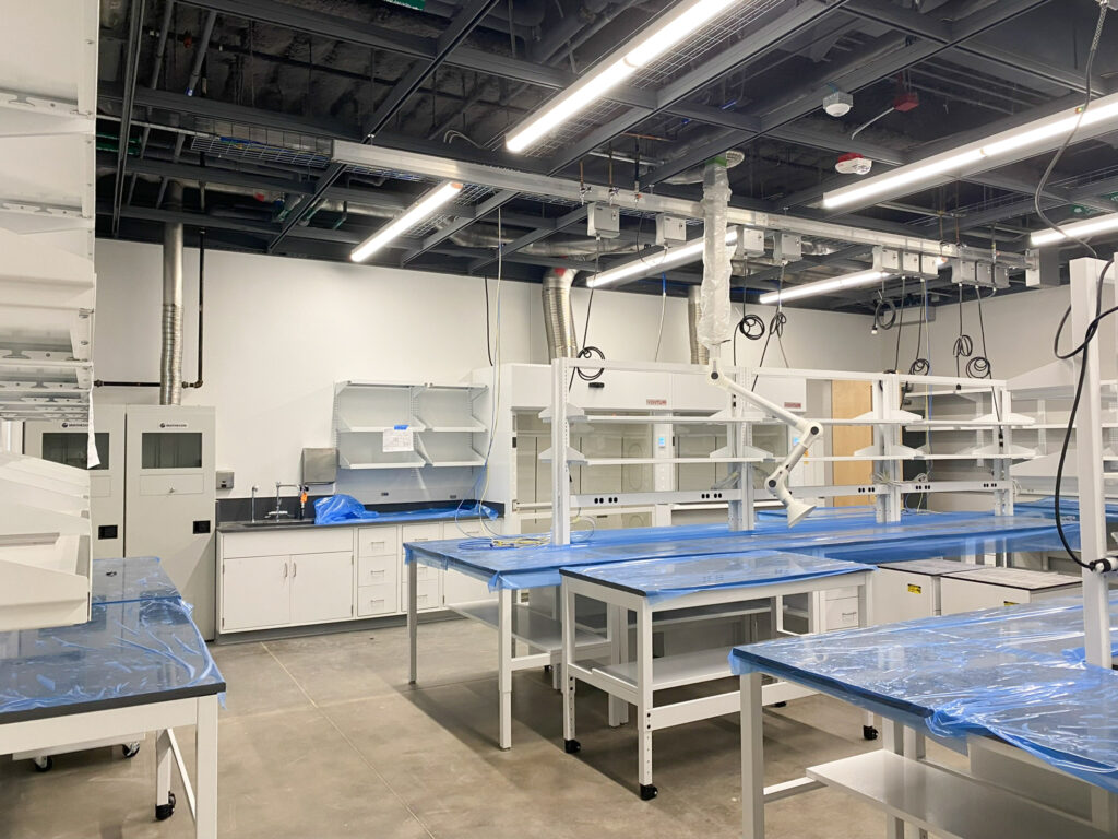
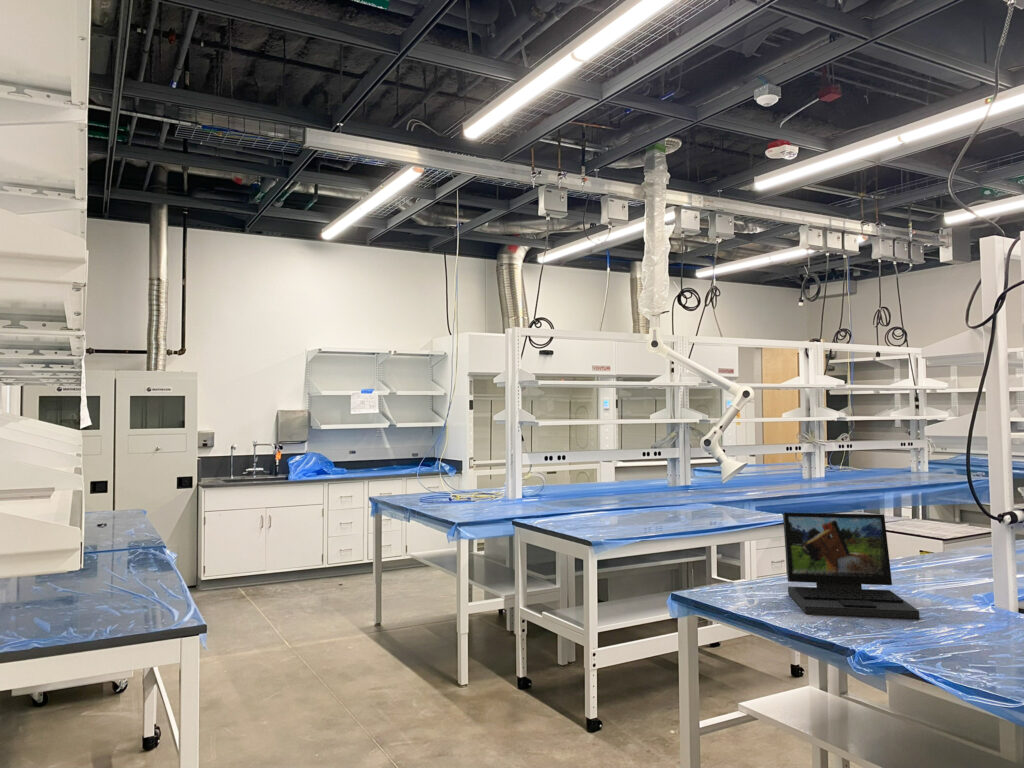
+ laptop (845, 560)
